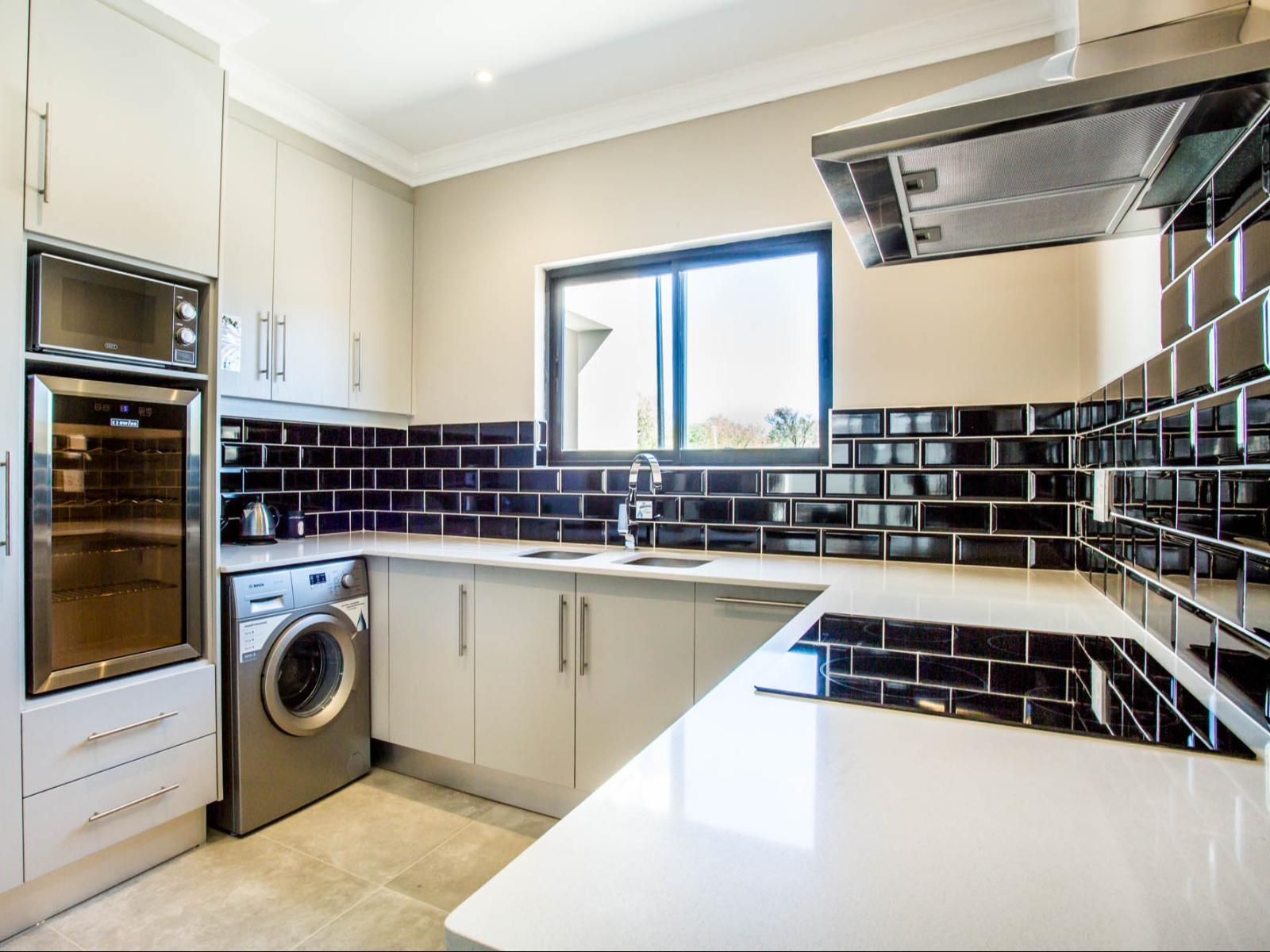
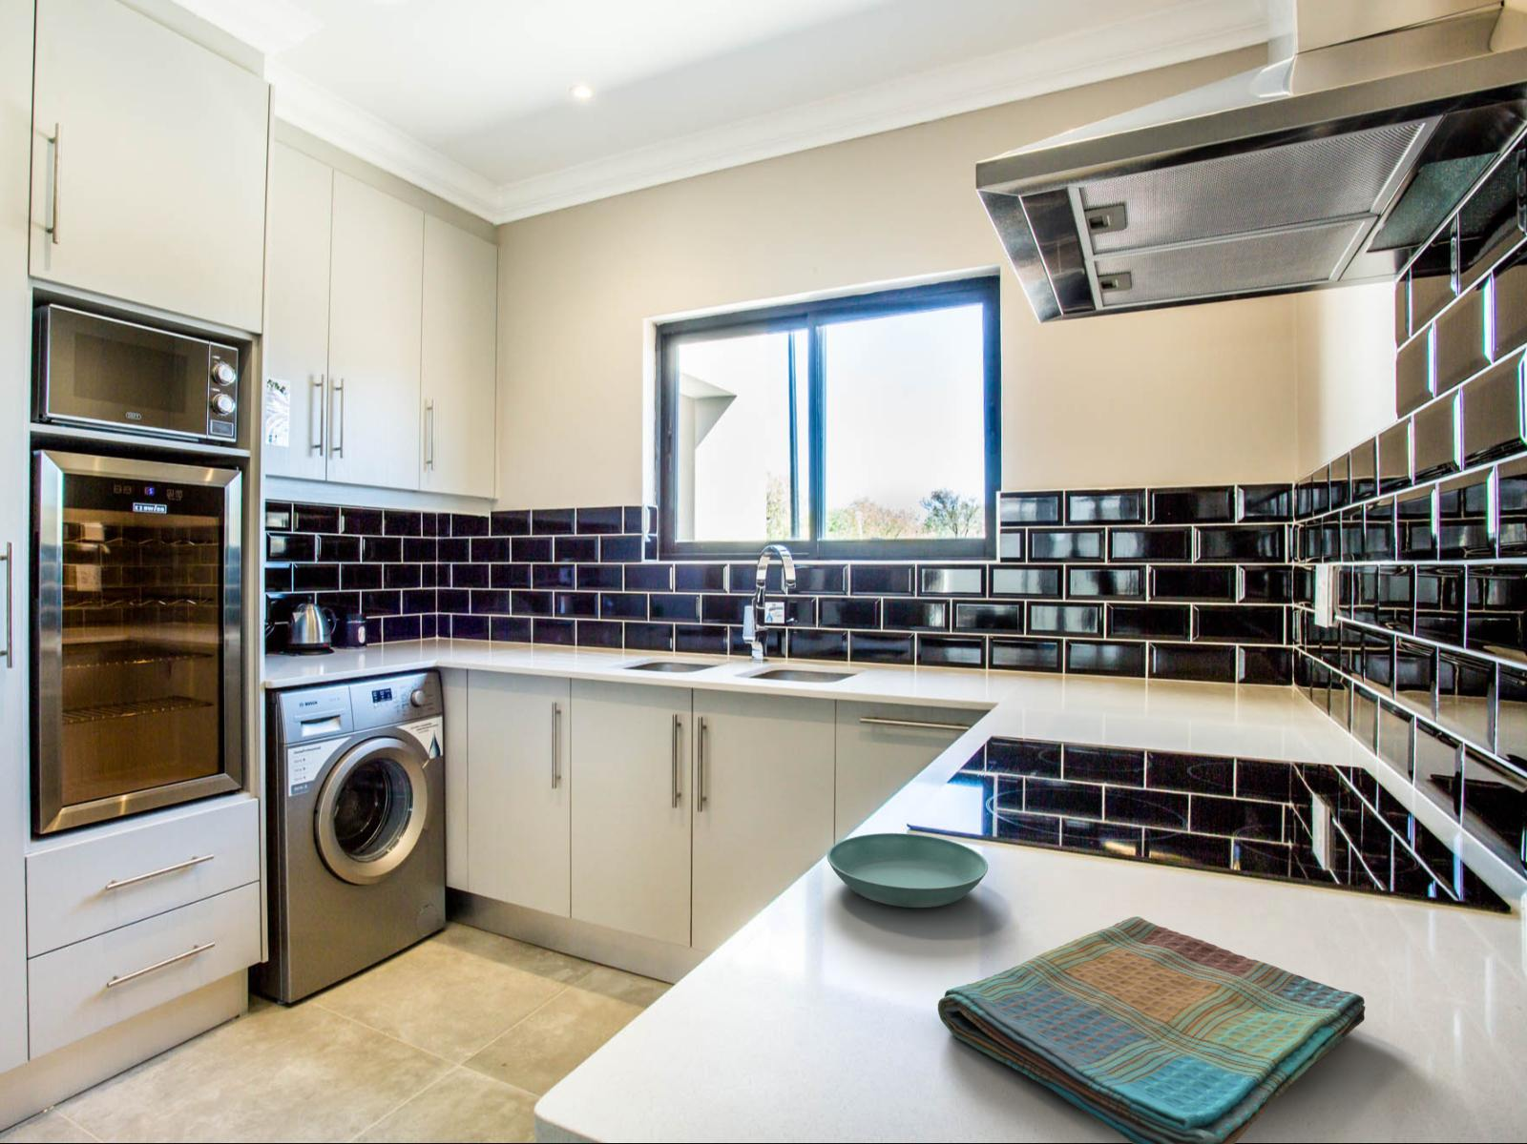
+ dish towel (1151, 1007)
+ saucer (905, 871)
